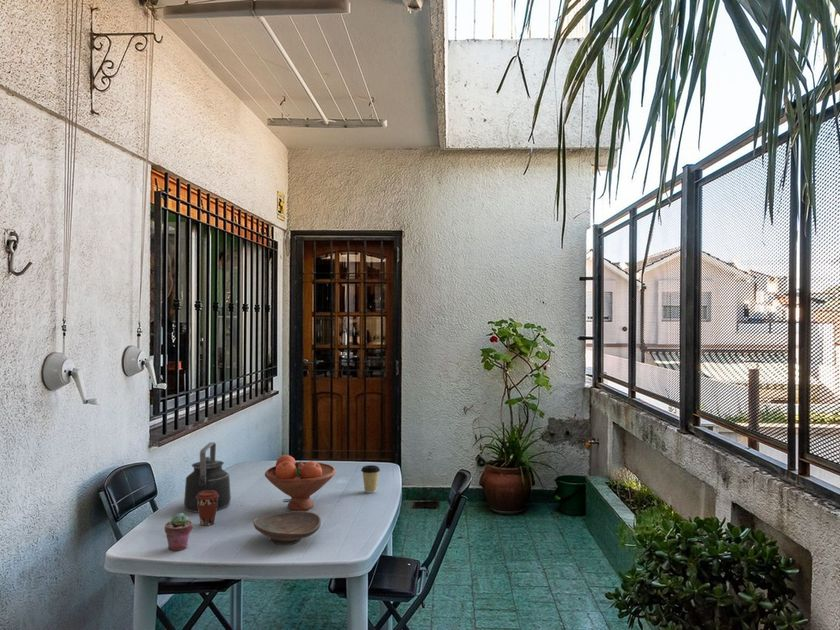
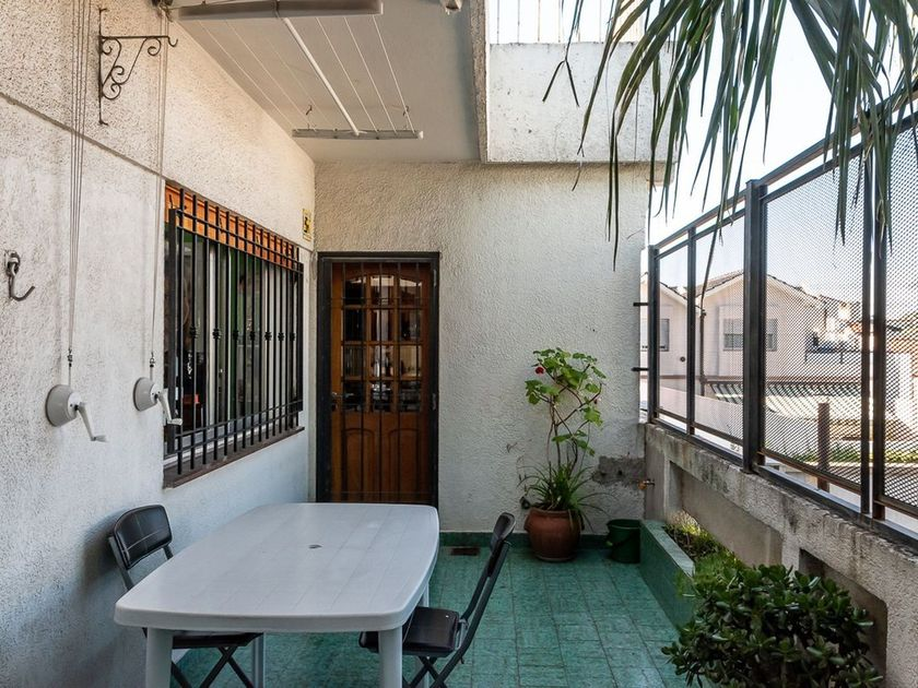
- coffee cup (370, 478)
- coffee cup (207, 508)
- potted succulent (178, 530)
- kettle (210, 473)
- decorative bowl (287, 528)
- fruit bowl (300, 481)
